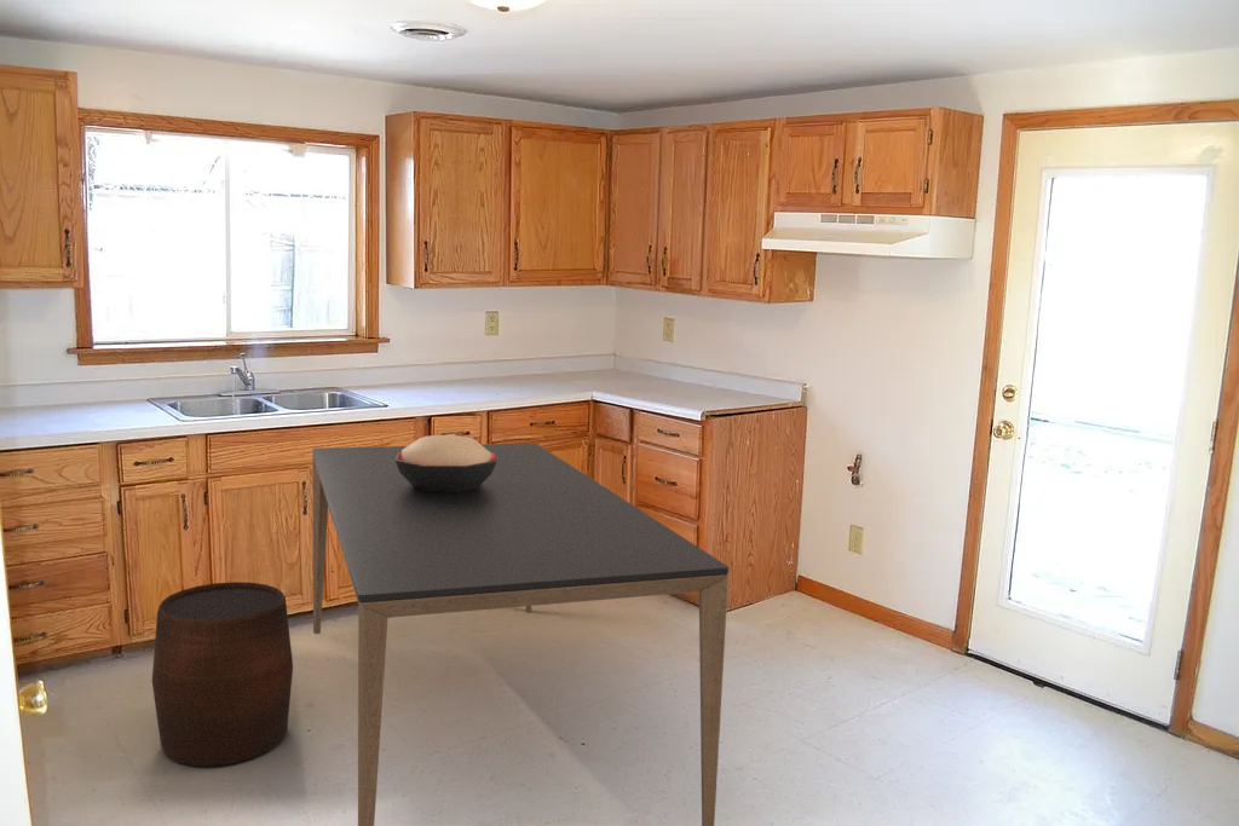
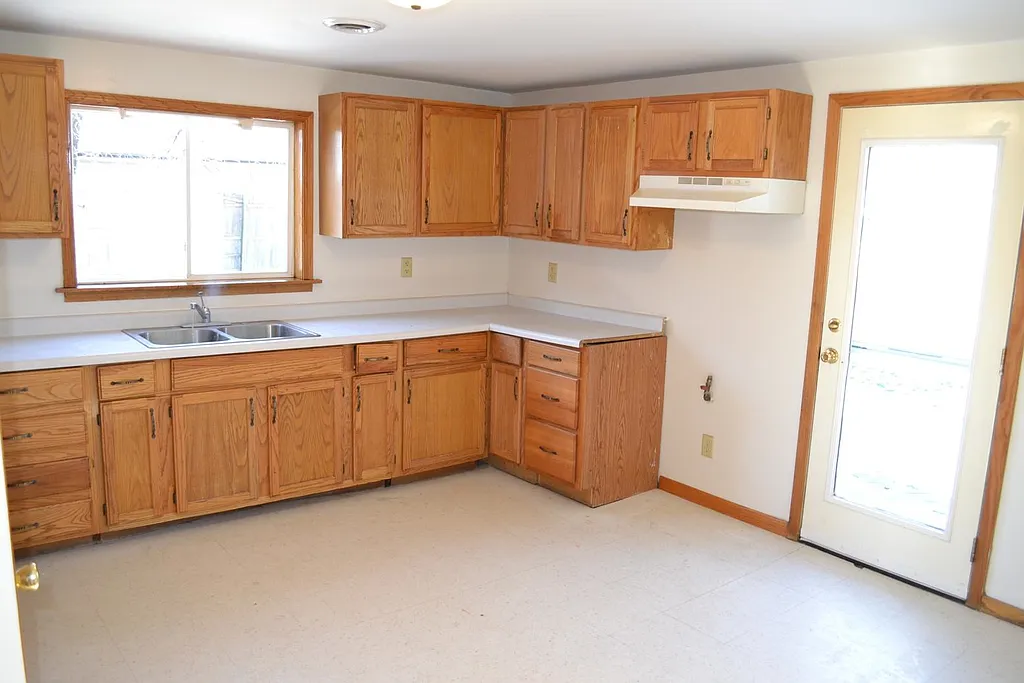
- dining table (473, 608)
- decorative bowl (446, 458)
- stool (224, 670)
